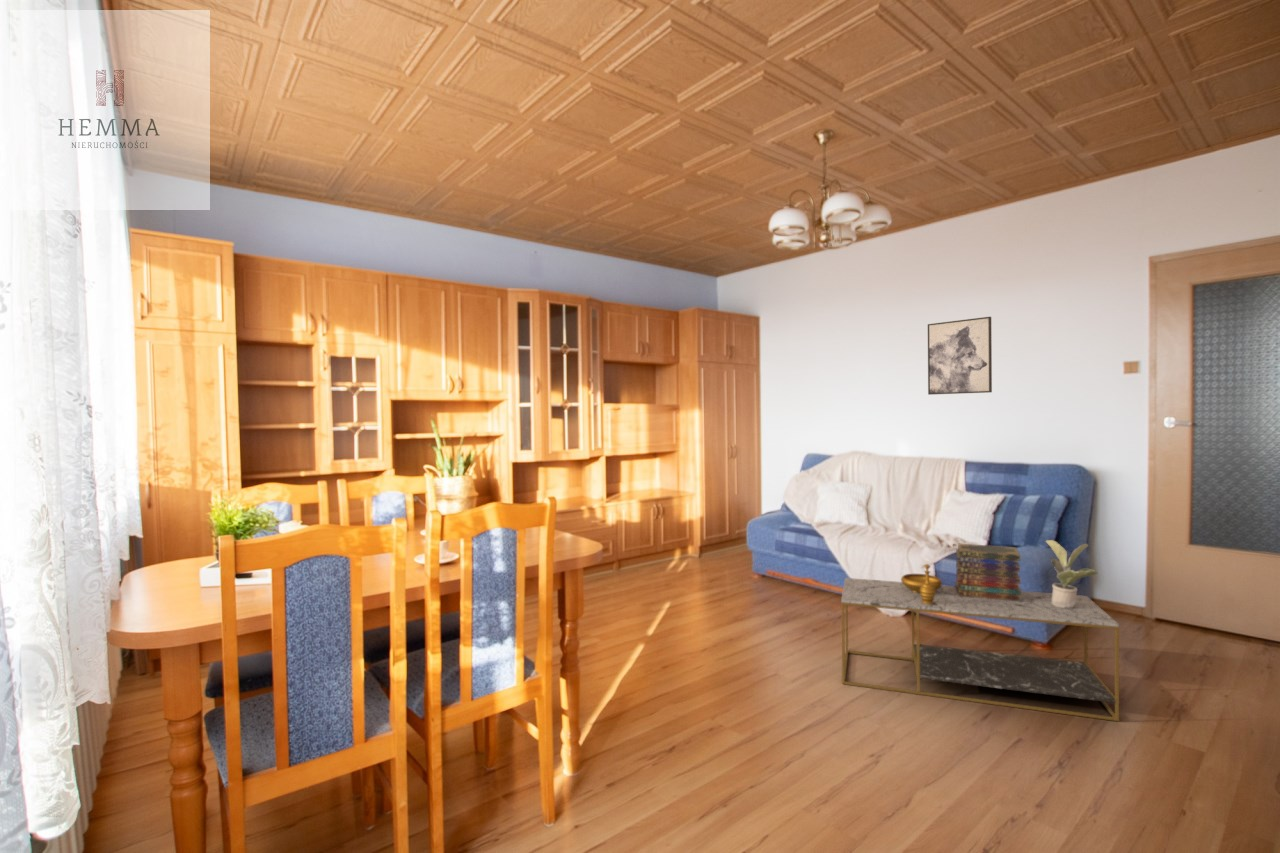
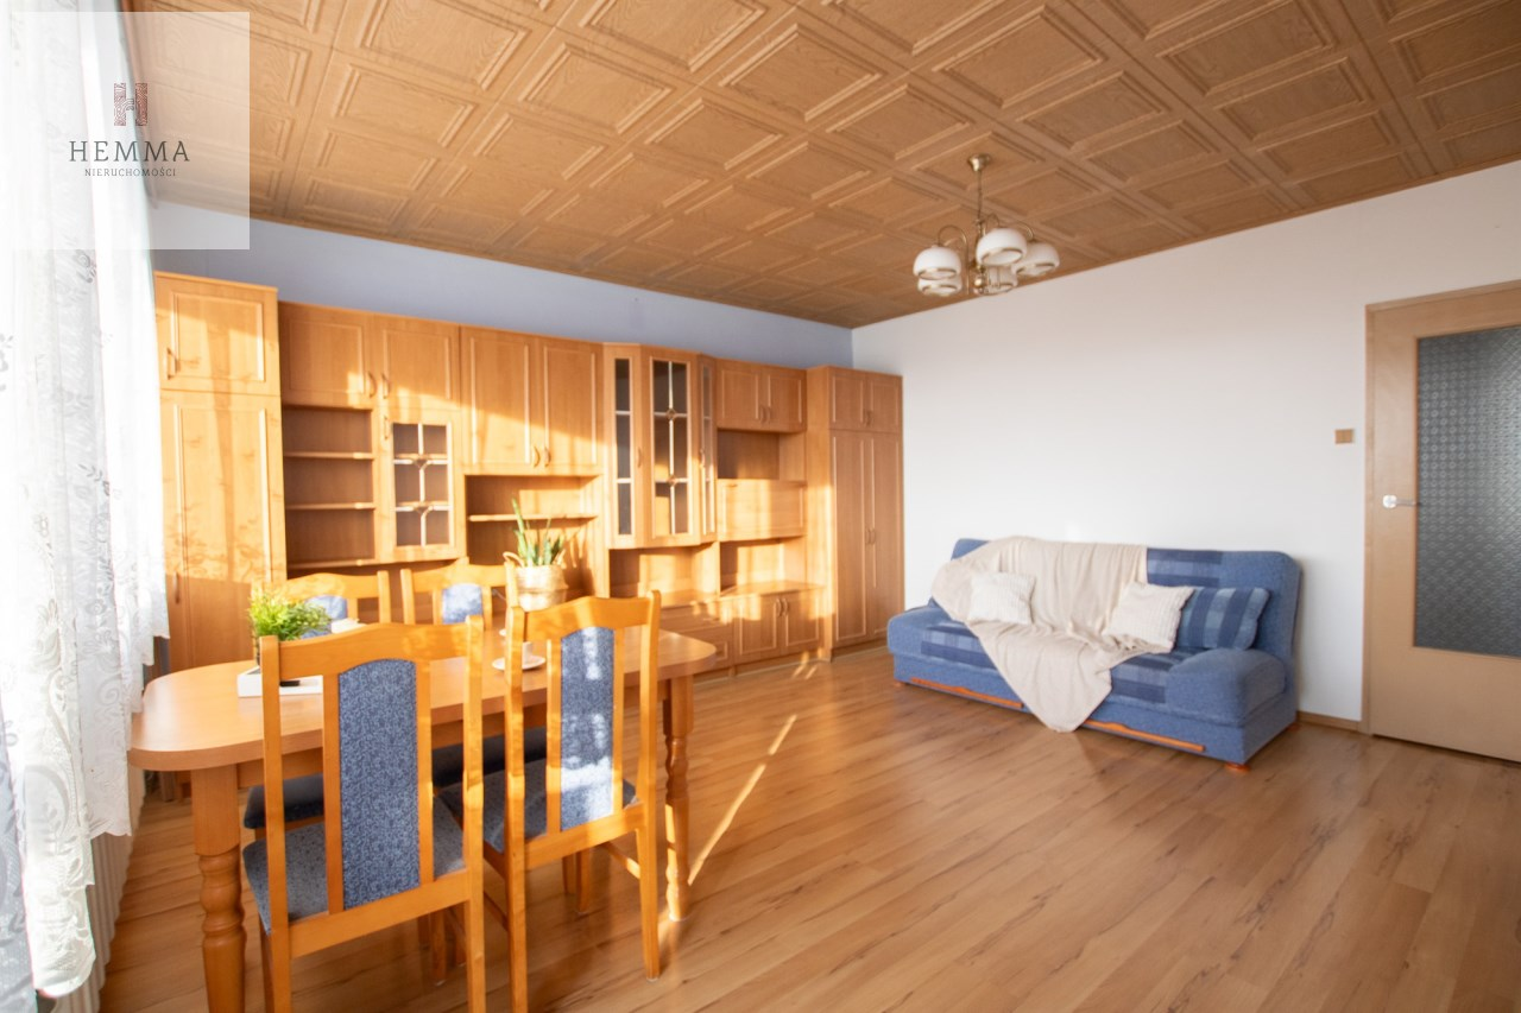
- wall art (958, 357)
- potted plant (1072, 573)
- decorative bowl (923, 575)
- book stack (987, 570)
- coffee table (964, 649)
